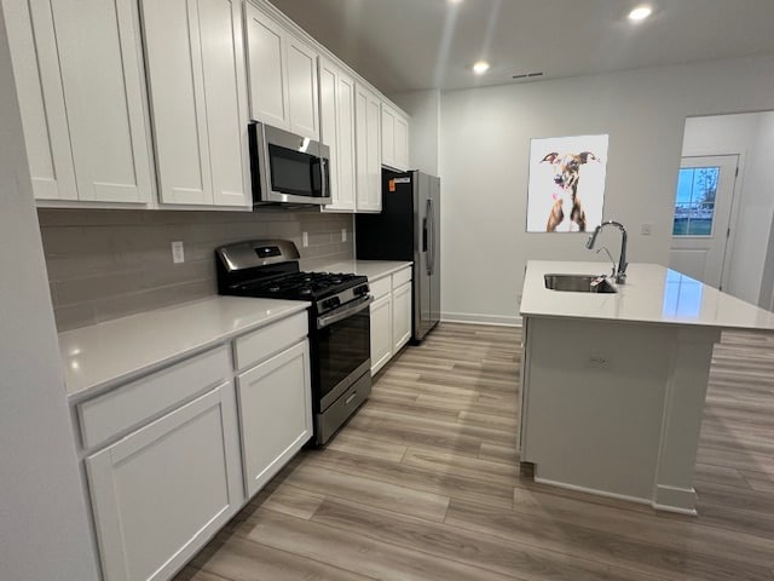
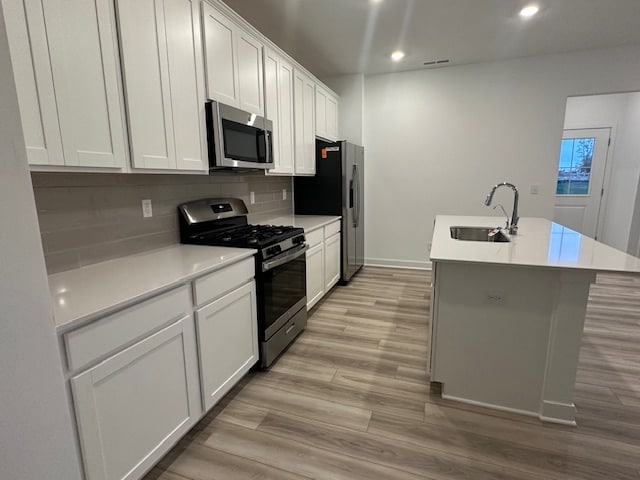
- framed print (565, 185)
